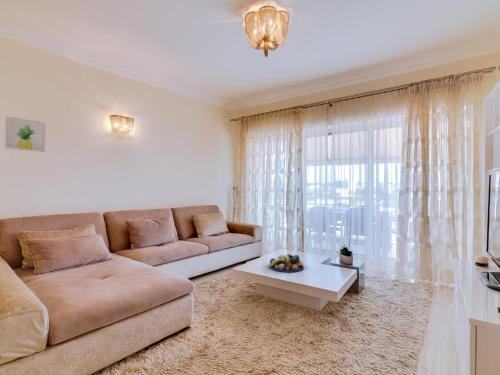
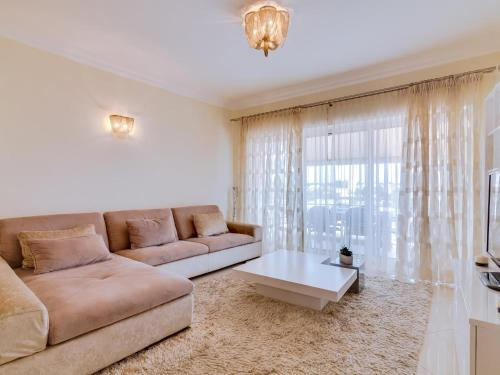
- fruit bowl (286, 260)
- wall art (26, 134)
